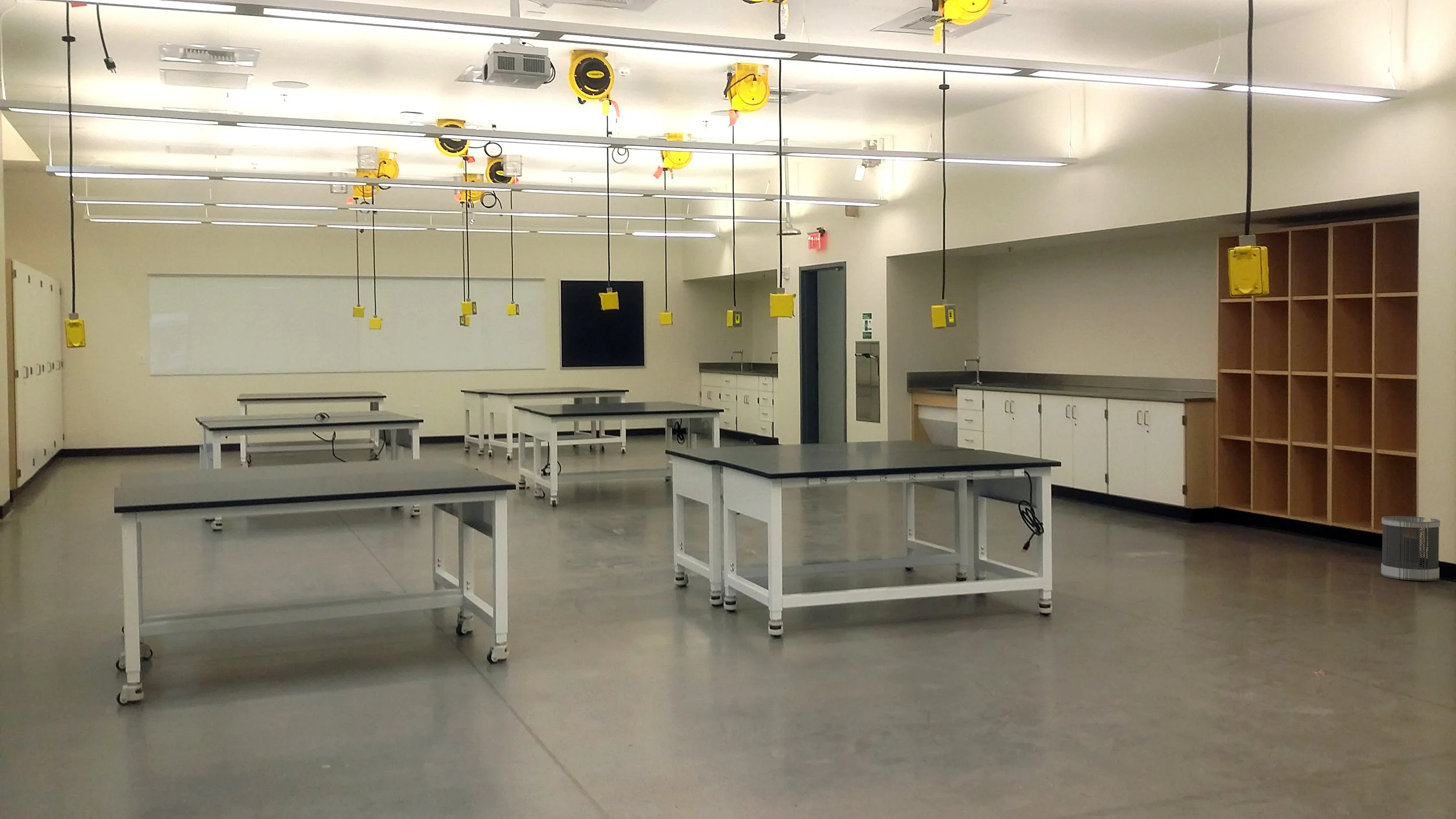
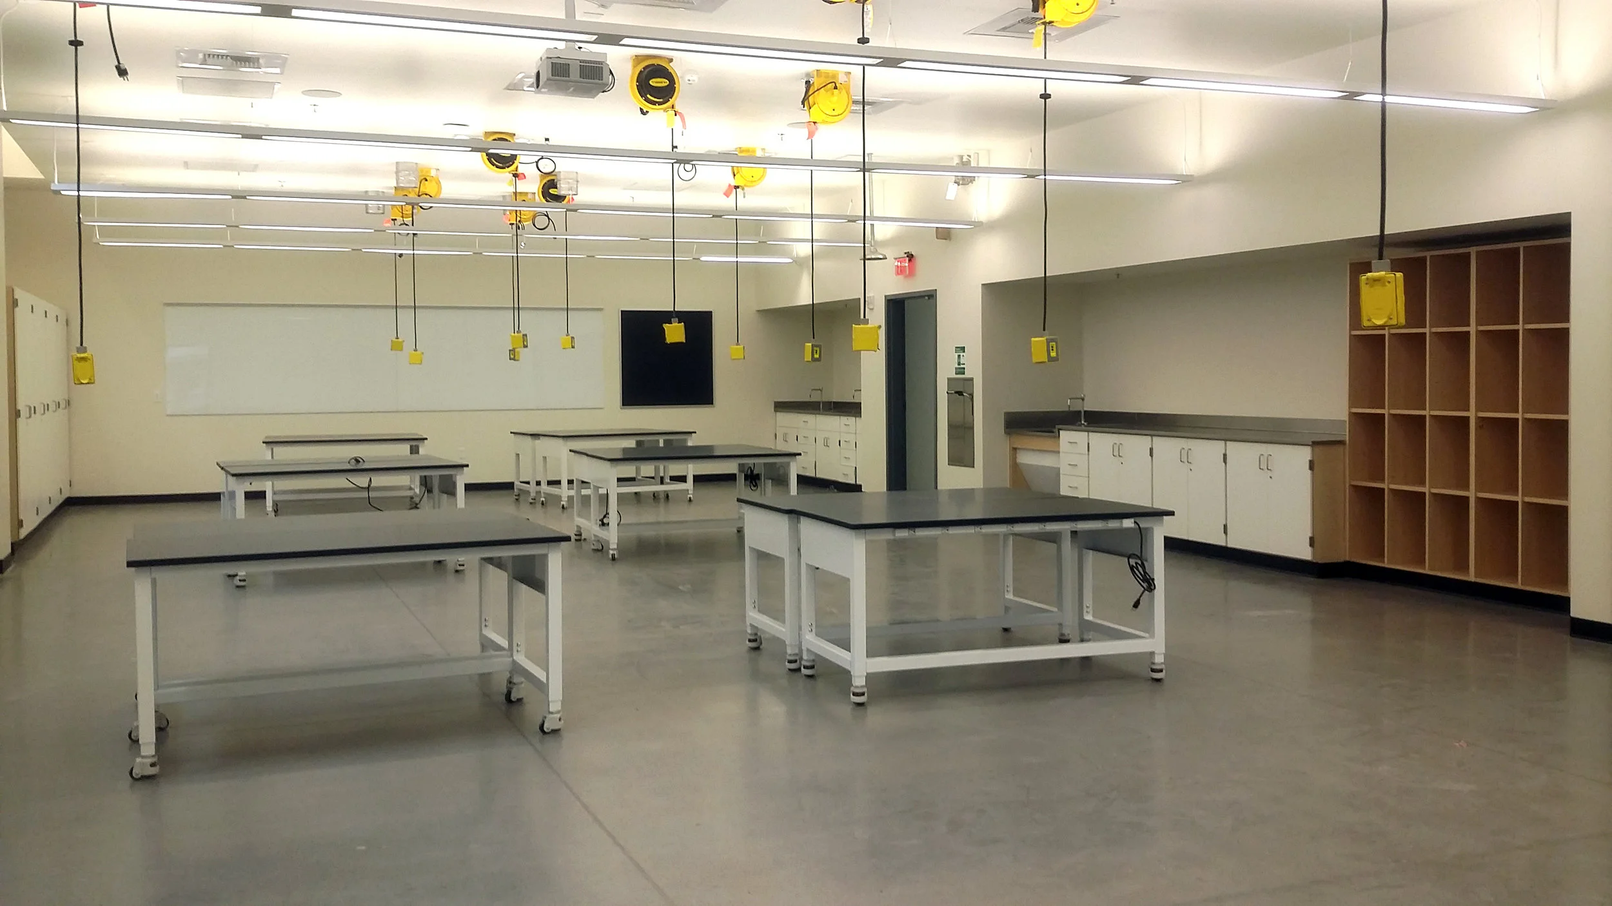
- wastebasket (1410, 548)
